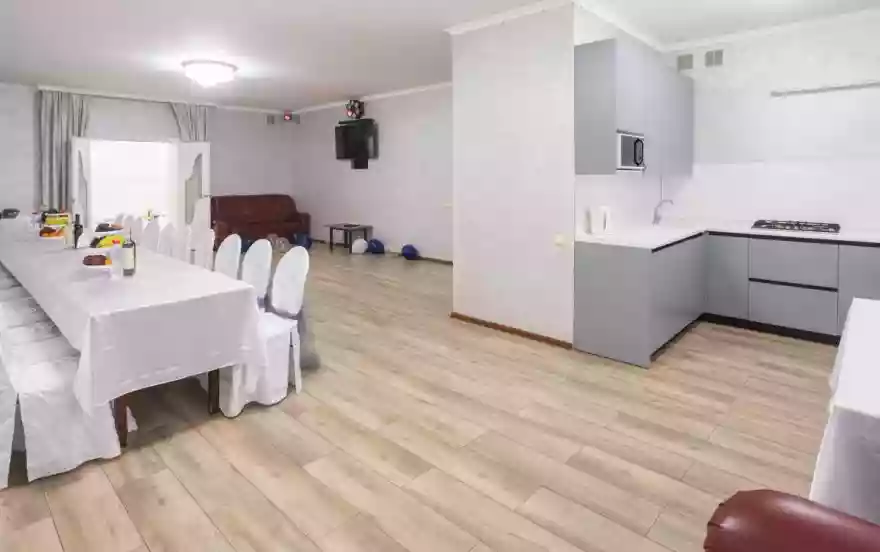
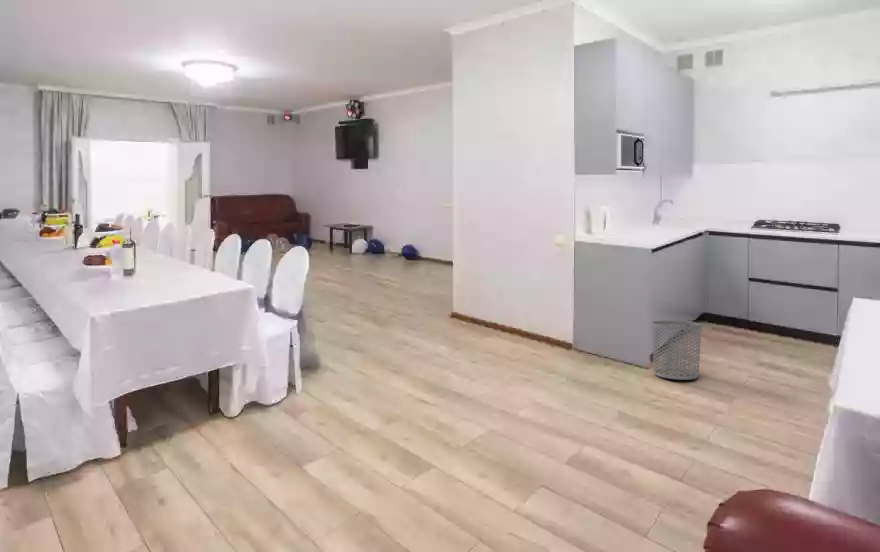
+ waste bin (676, 349)
